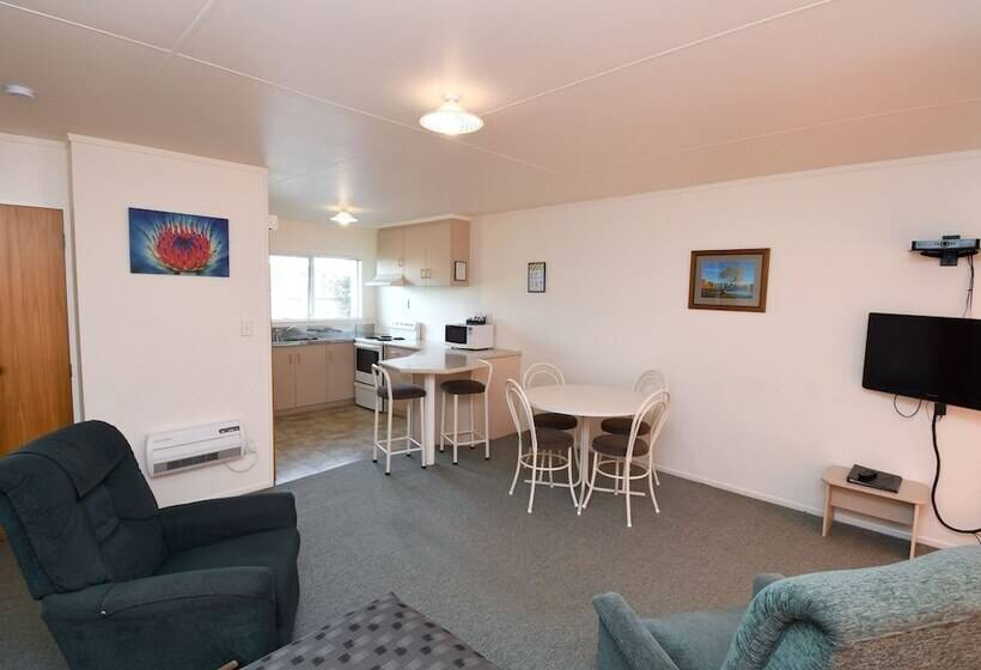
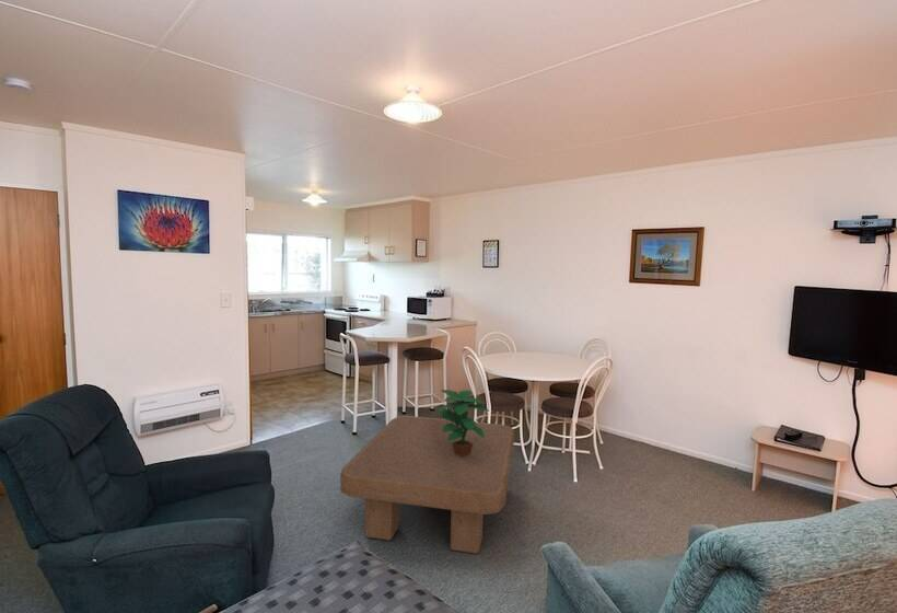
+ potted plant (461, 423)
+ coffee table (438, 476)
